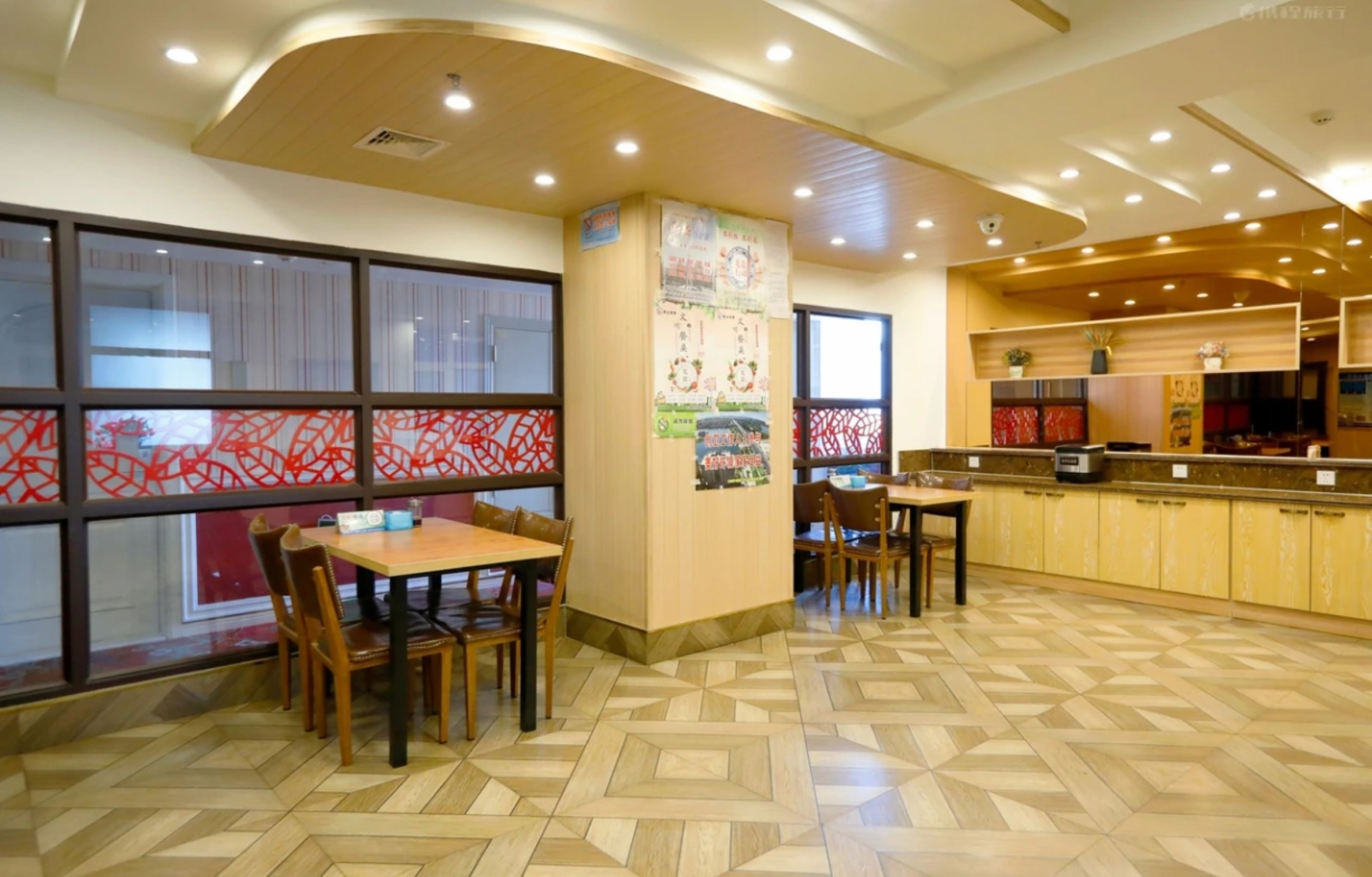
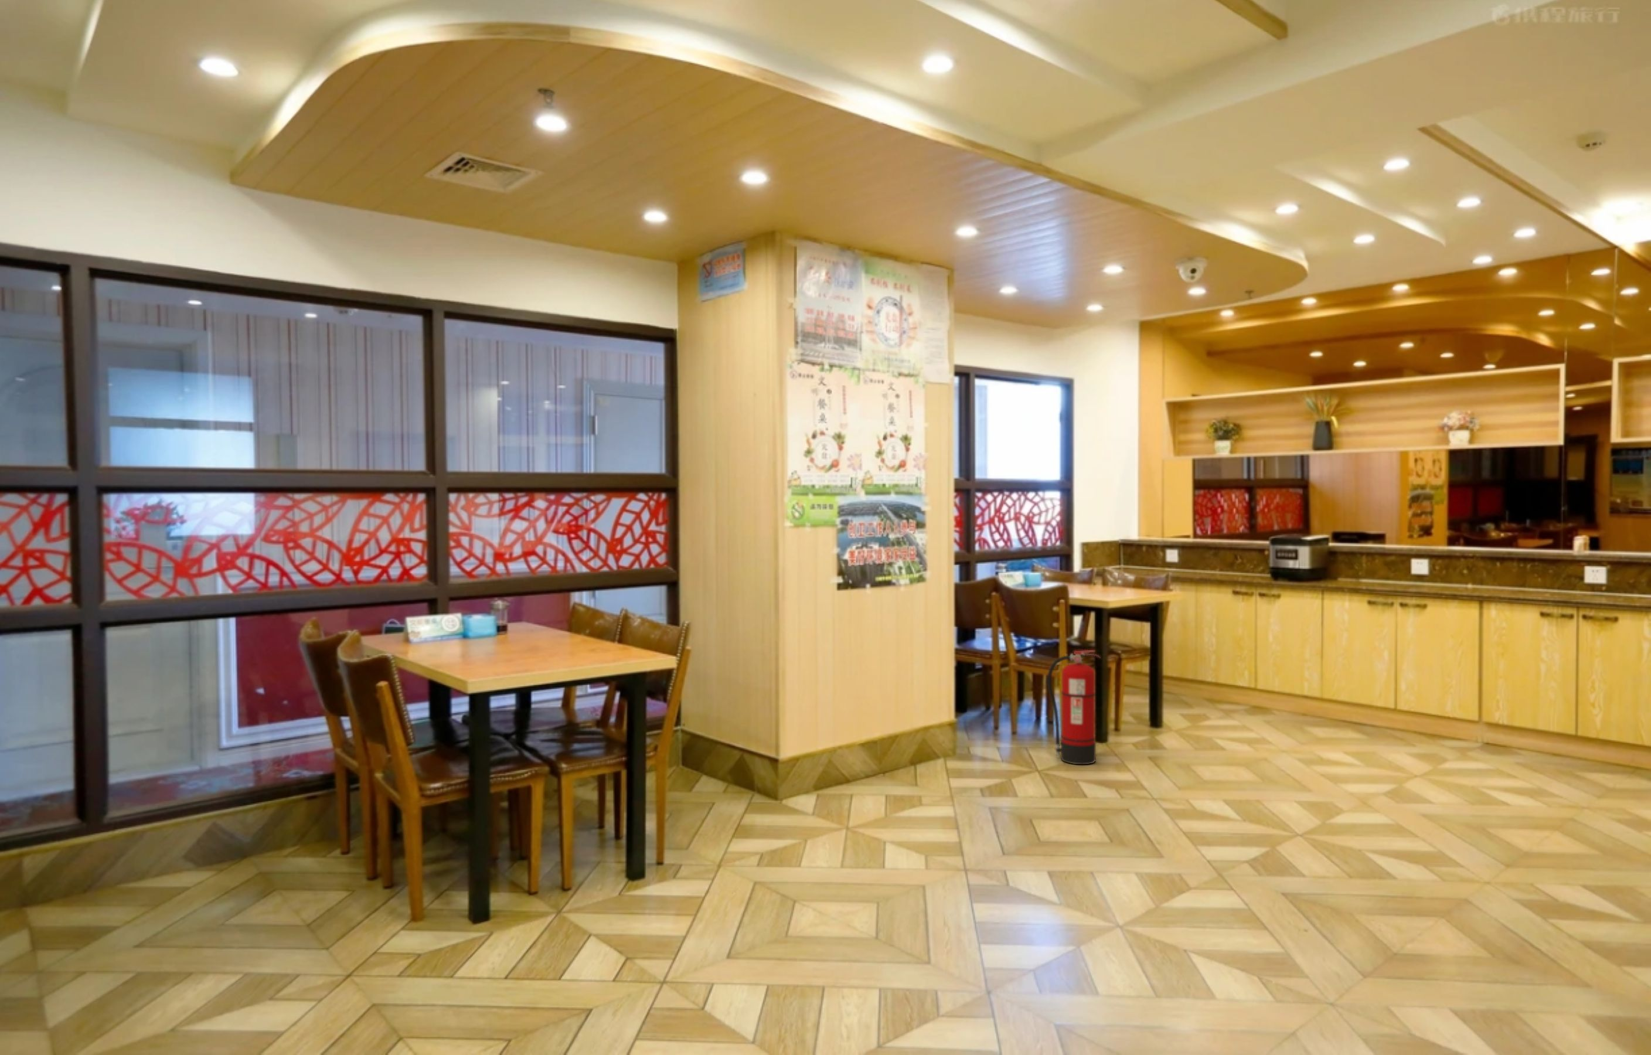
+ fire extinguisher (1073, 705)
